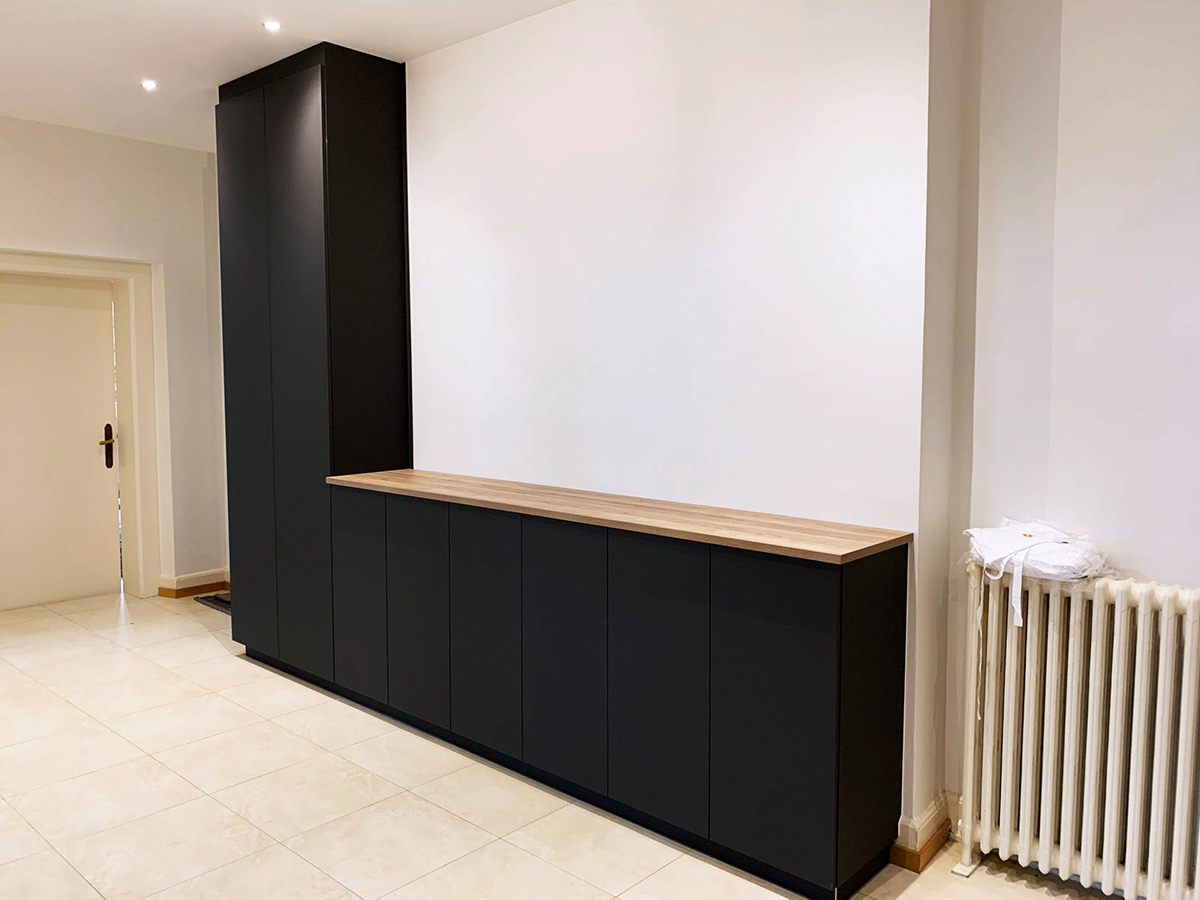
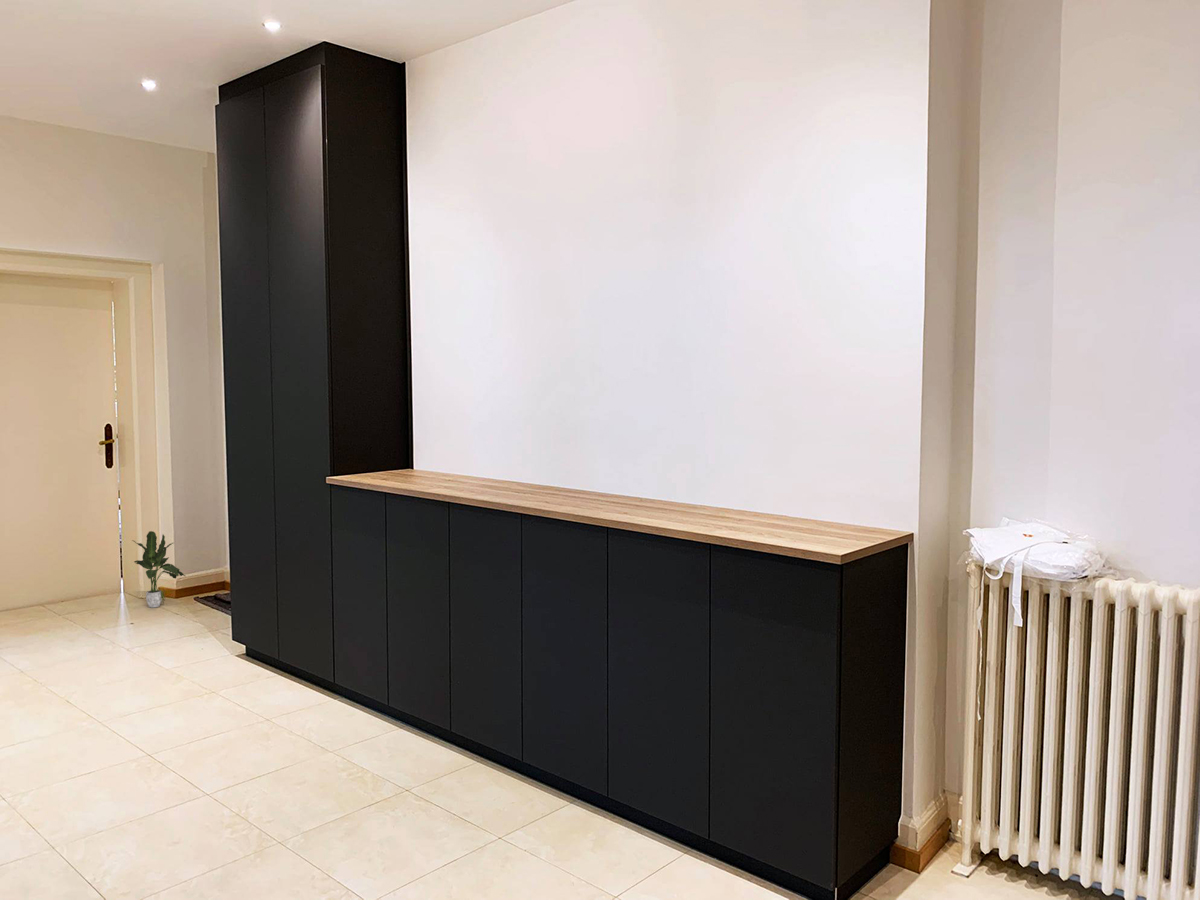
+ potted plant (157, 569)
